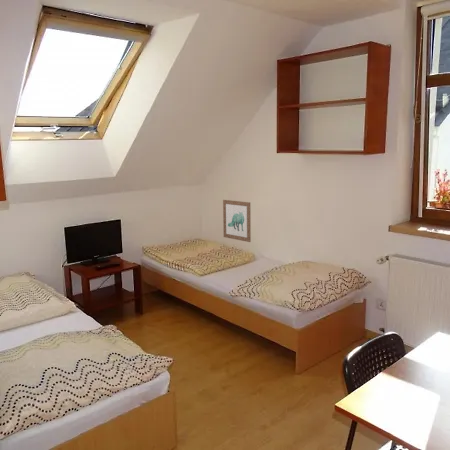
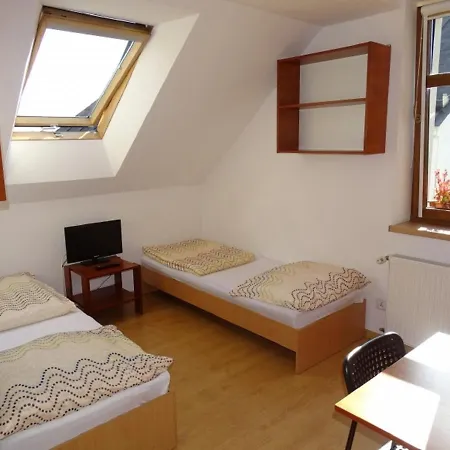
- wall art (236, 220)
